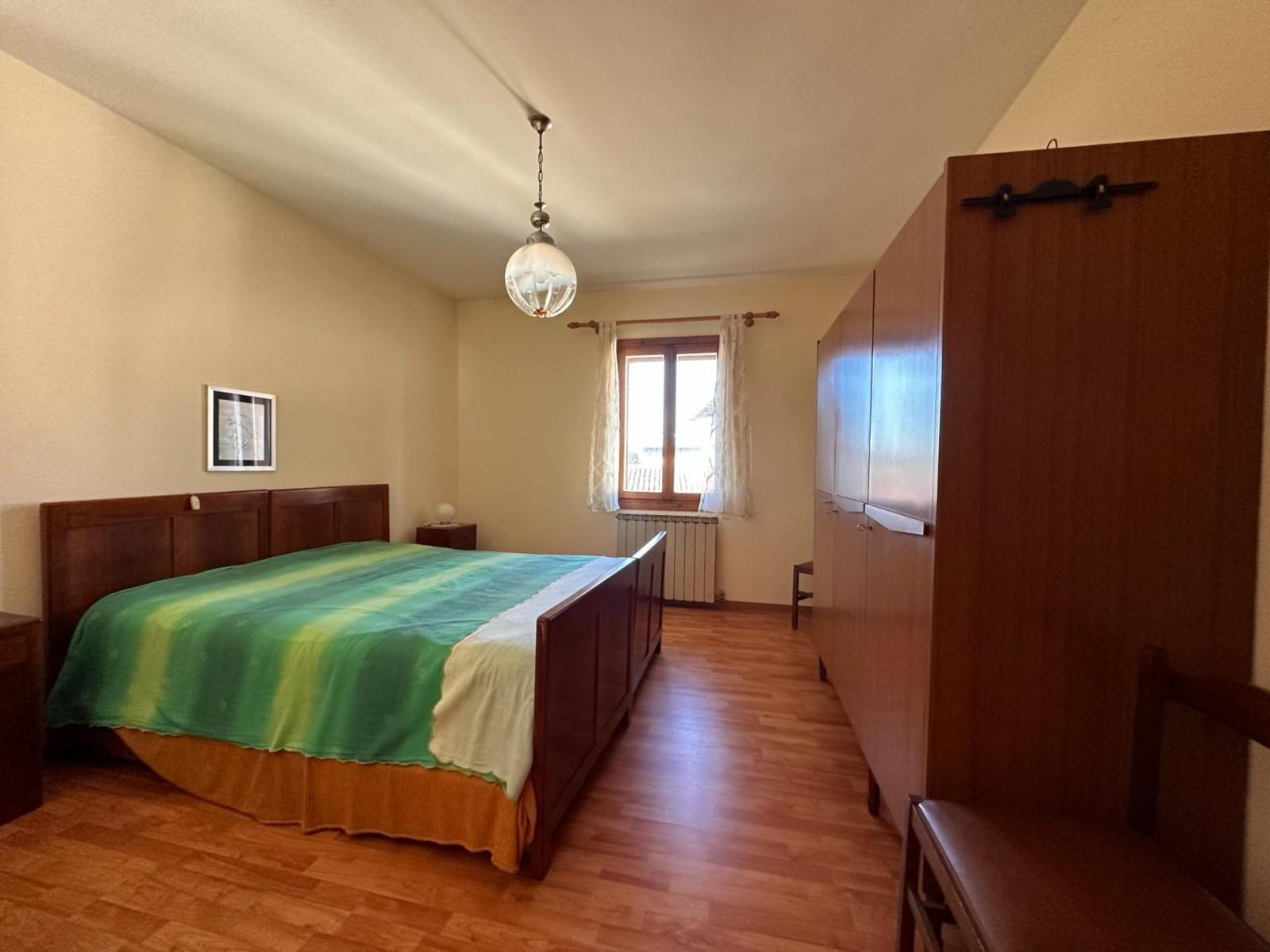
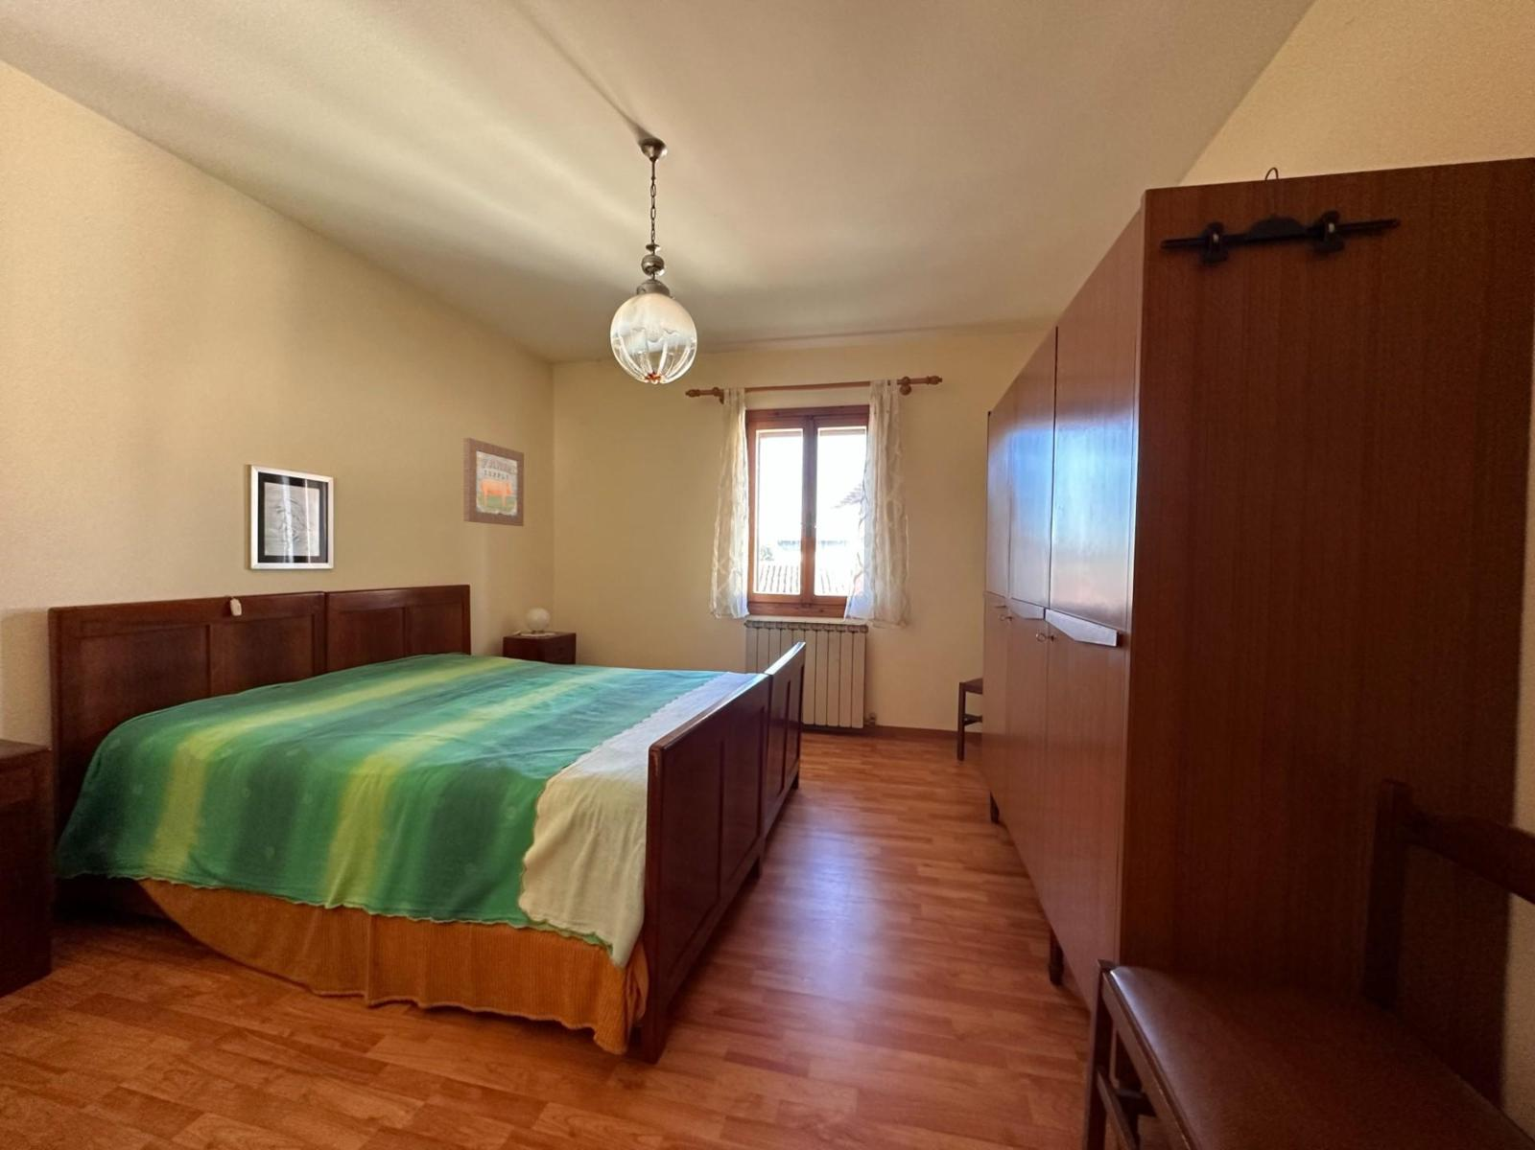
+ wall art (496, 484)
